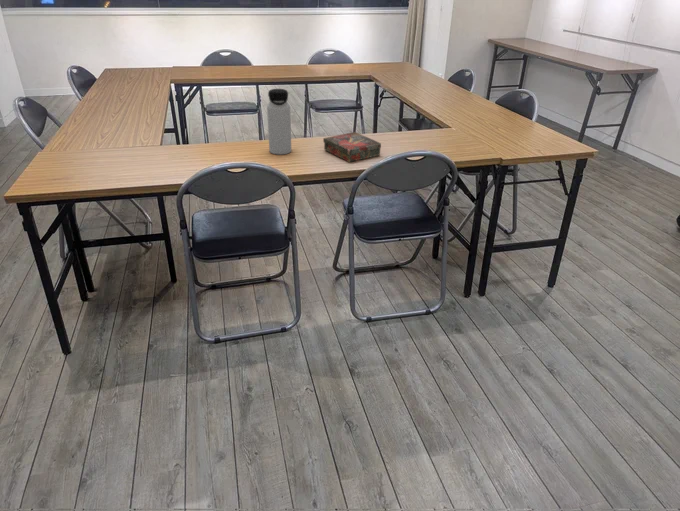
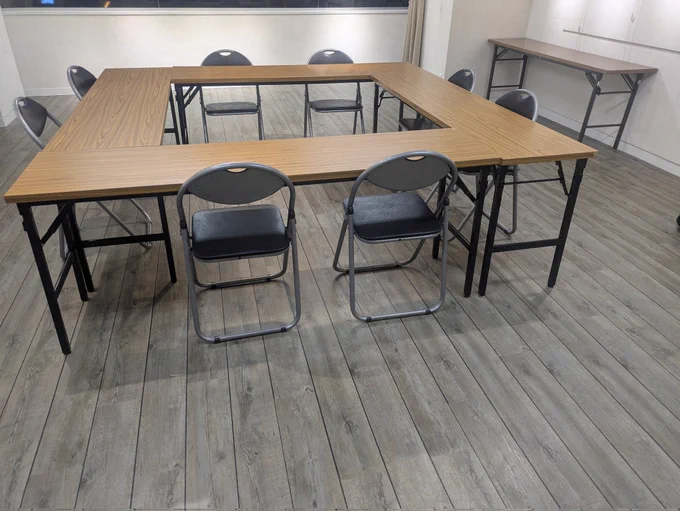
- book (351, 146)
- water bottle (279, 121)
